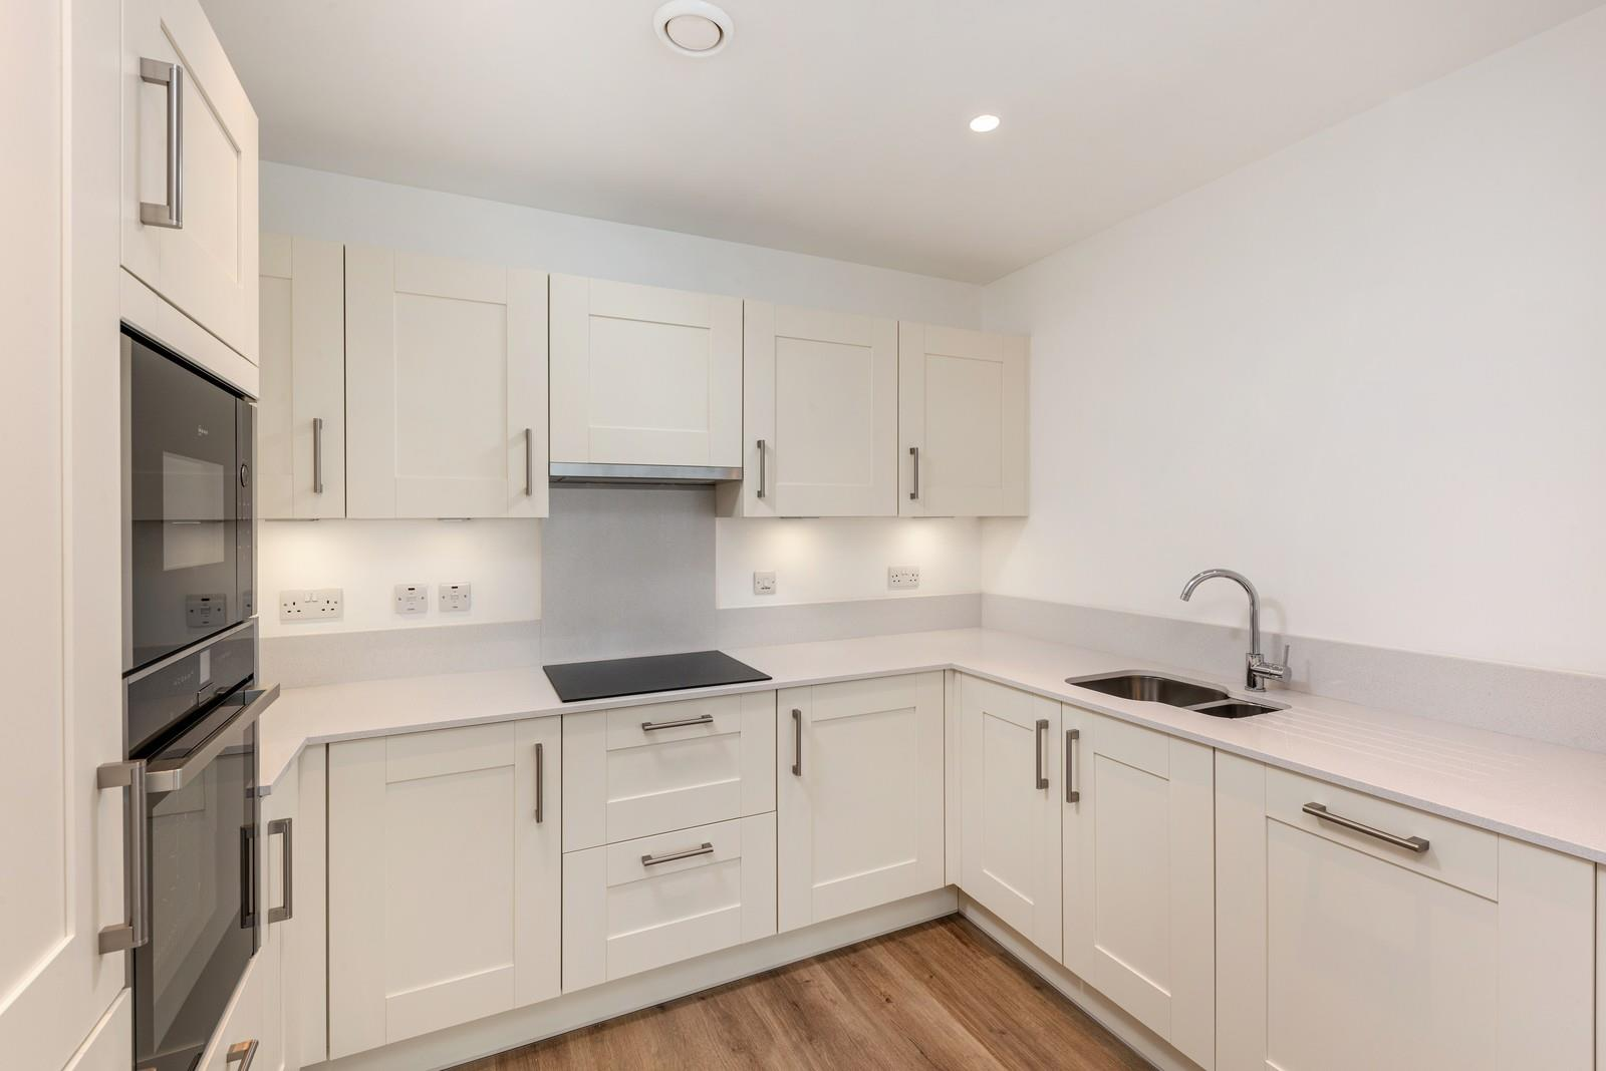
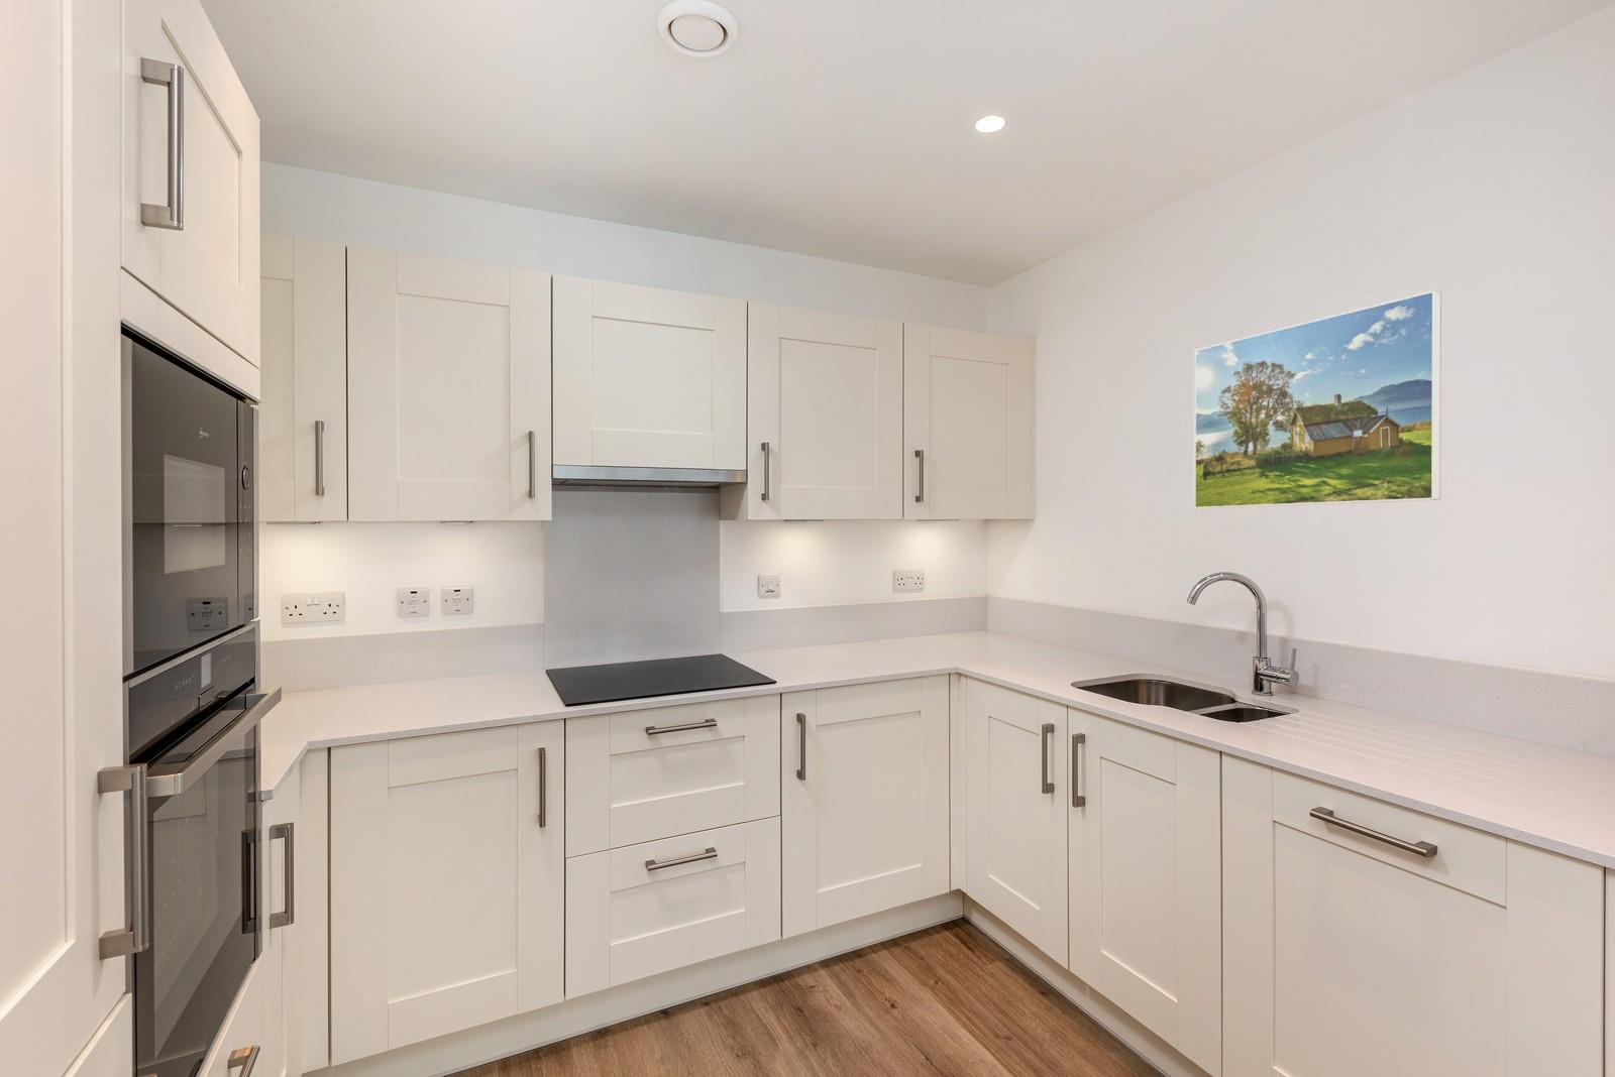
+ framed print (1300, 415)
